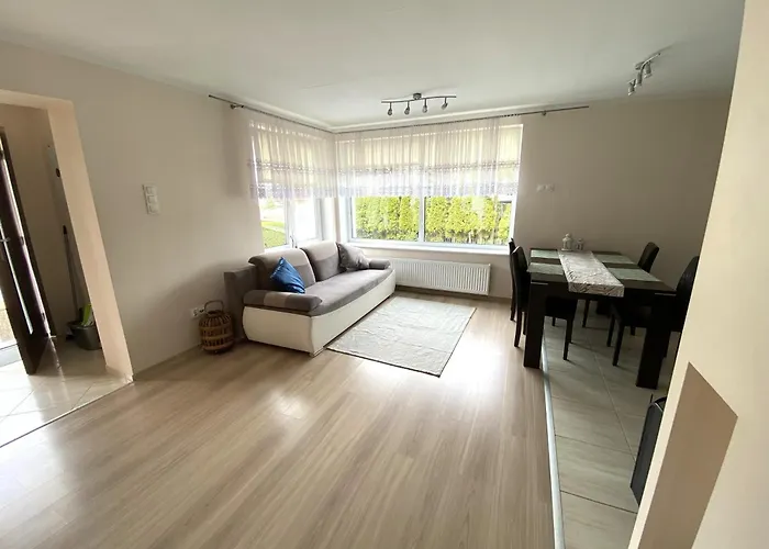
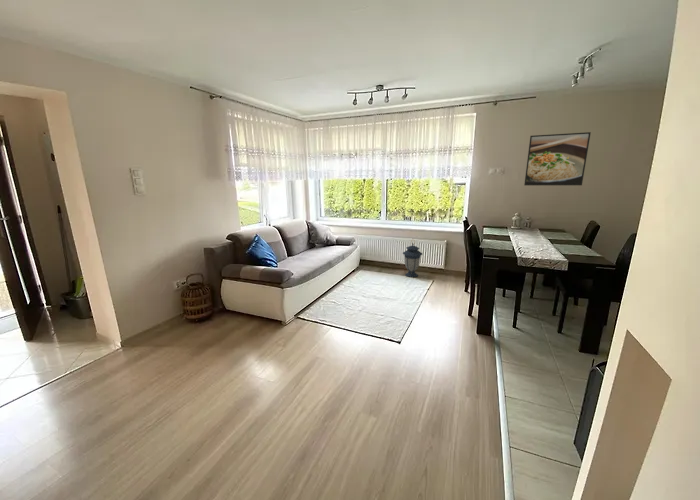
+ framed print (555, 160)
+ lantern (412, 257)
